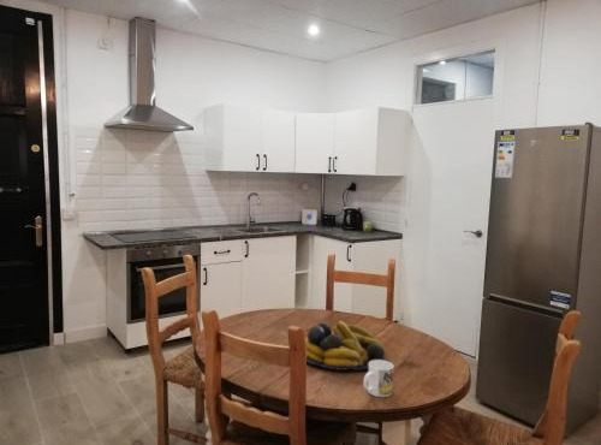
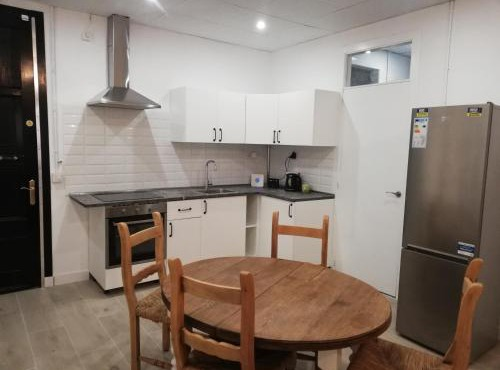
- fruit bowl (341, 339)
- mug (376, 379)
